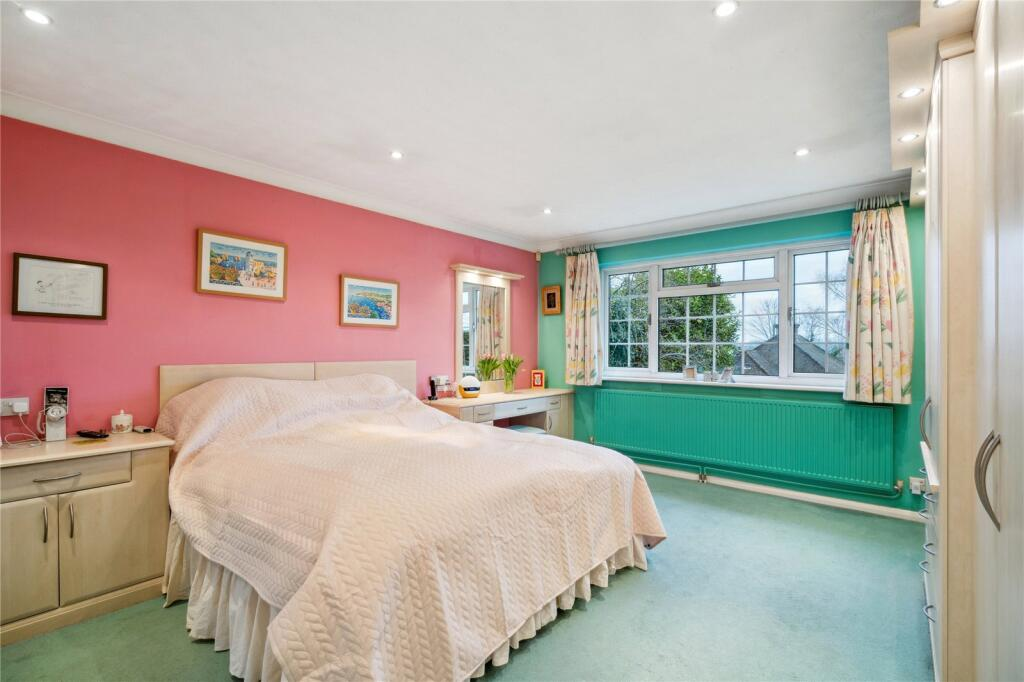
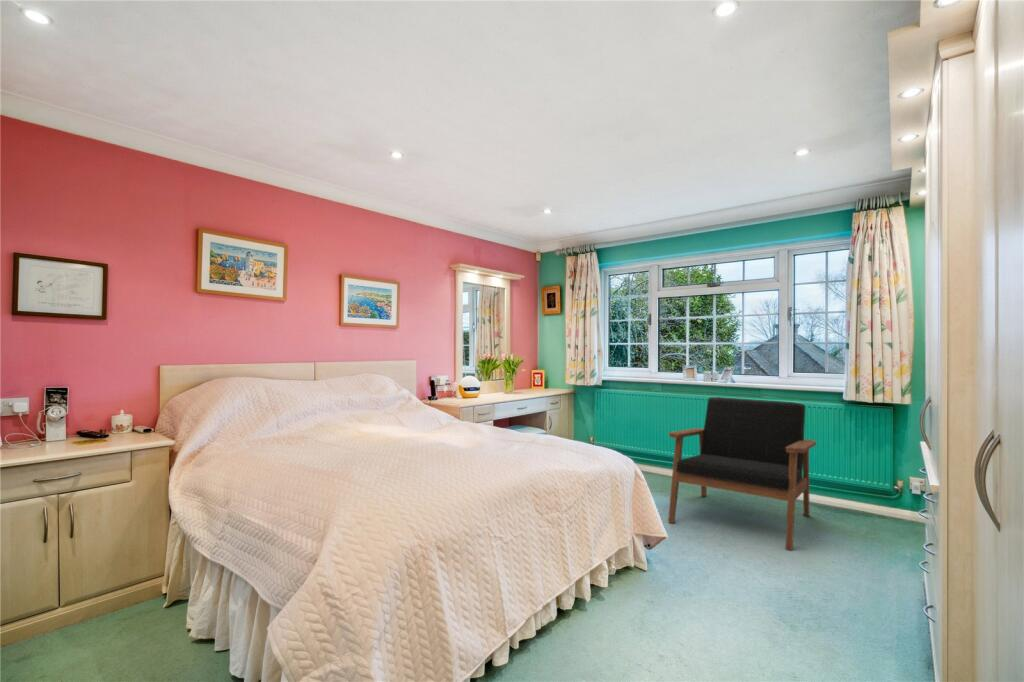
+ armchair (741, 460)
